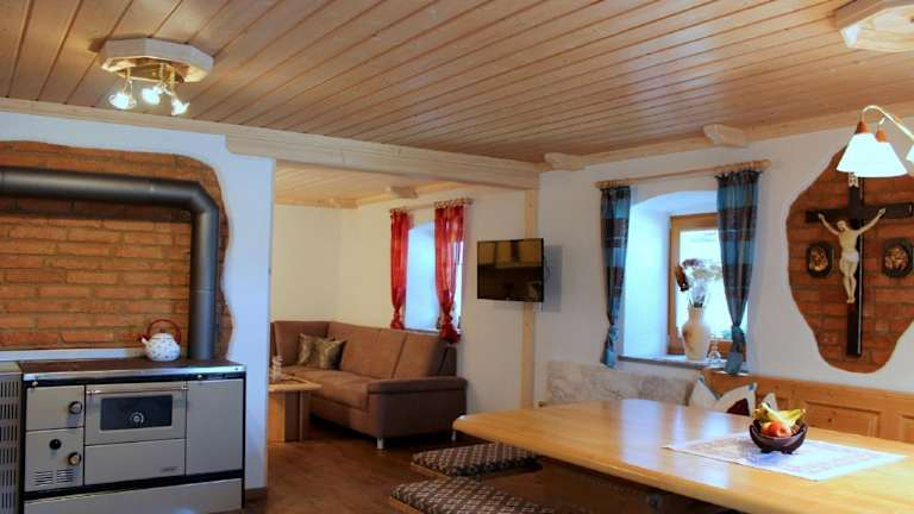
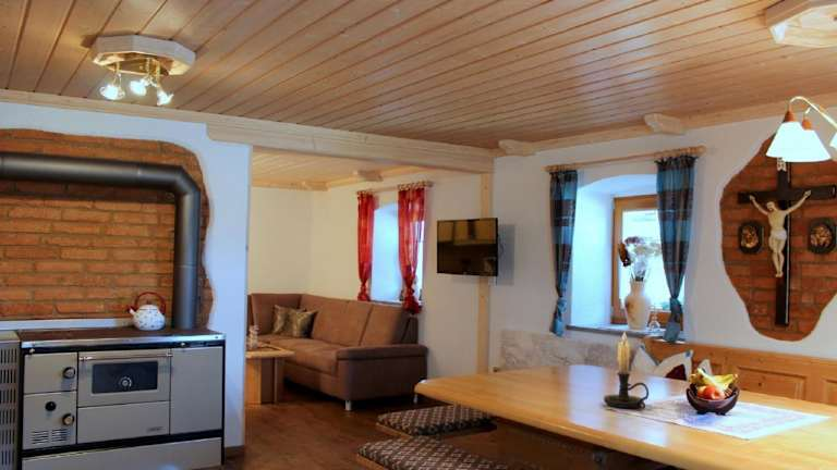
+ candle holder (628, 369)
